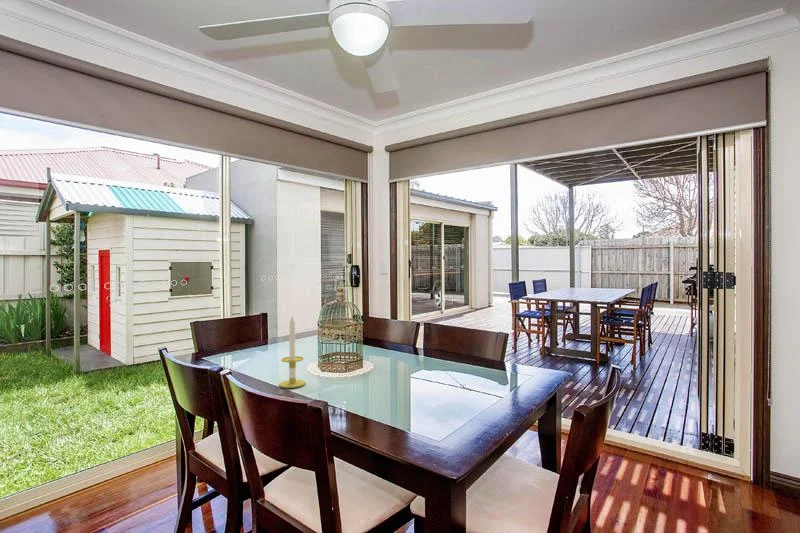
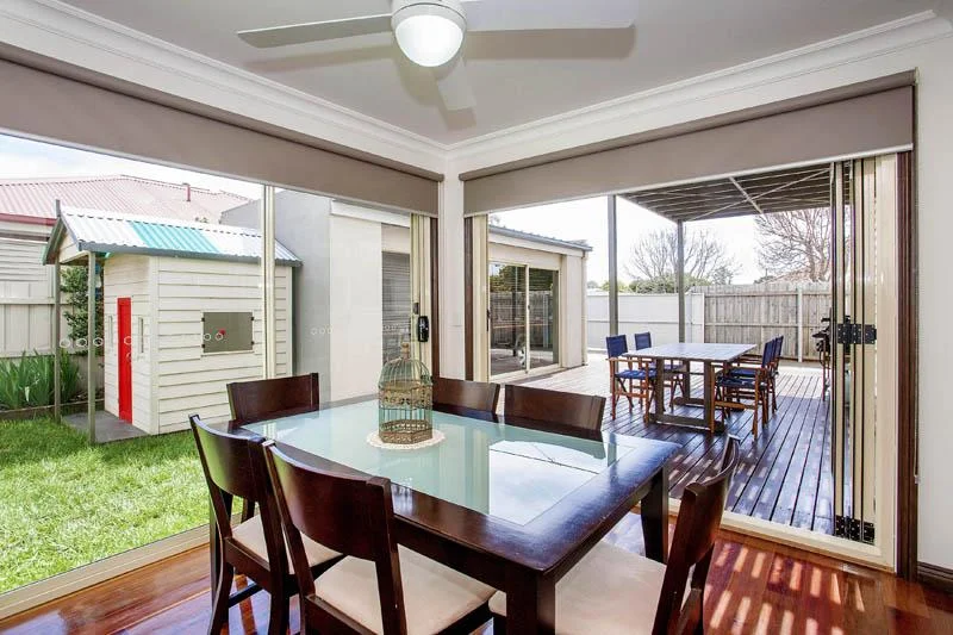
- candle (292, 349)
